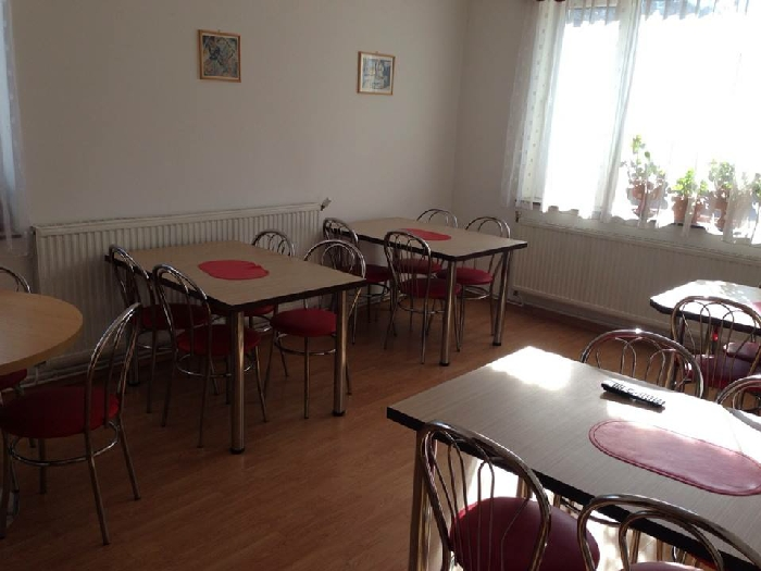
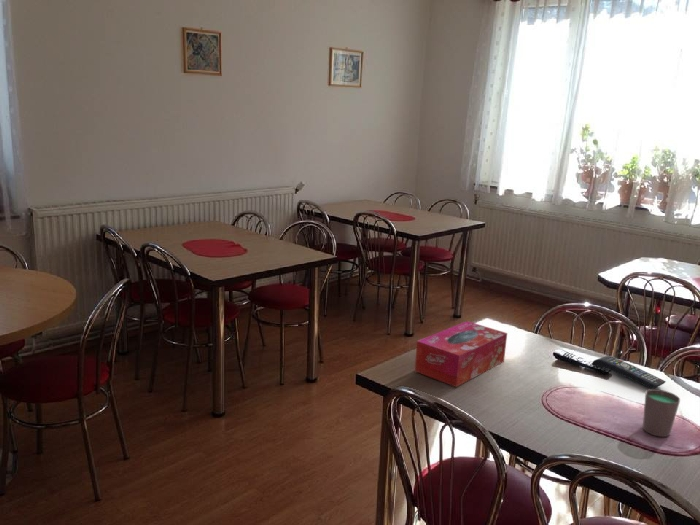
+ cup (659, 413)
+ tissue box (462, 351)
+ remote control (627, 371)
